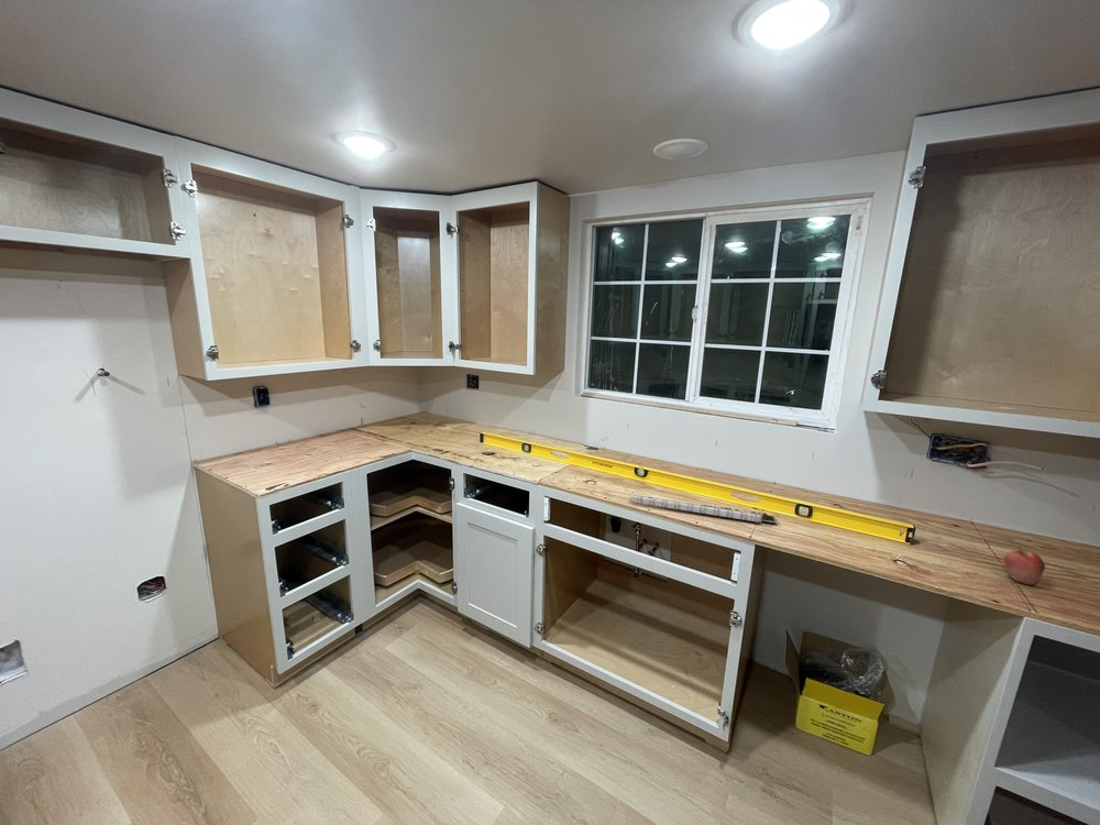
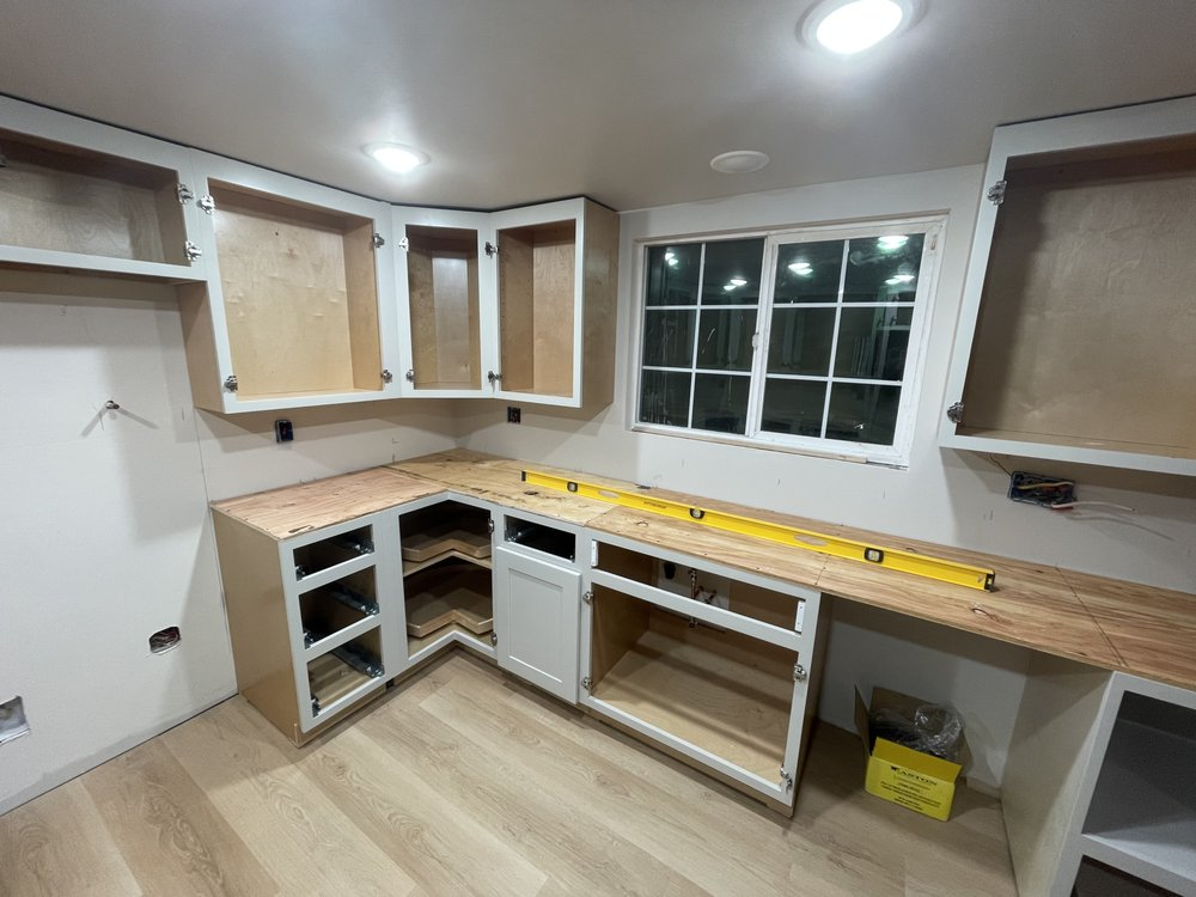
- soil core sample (700, 507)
- fruit (1023, 564)
